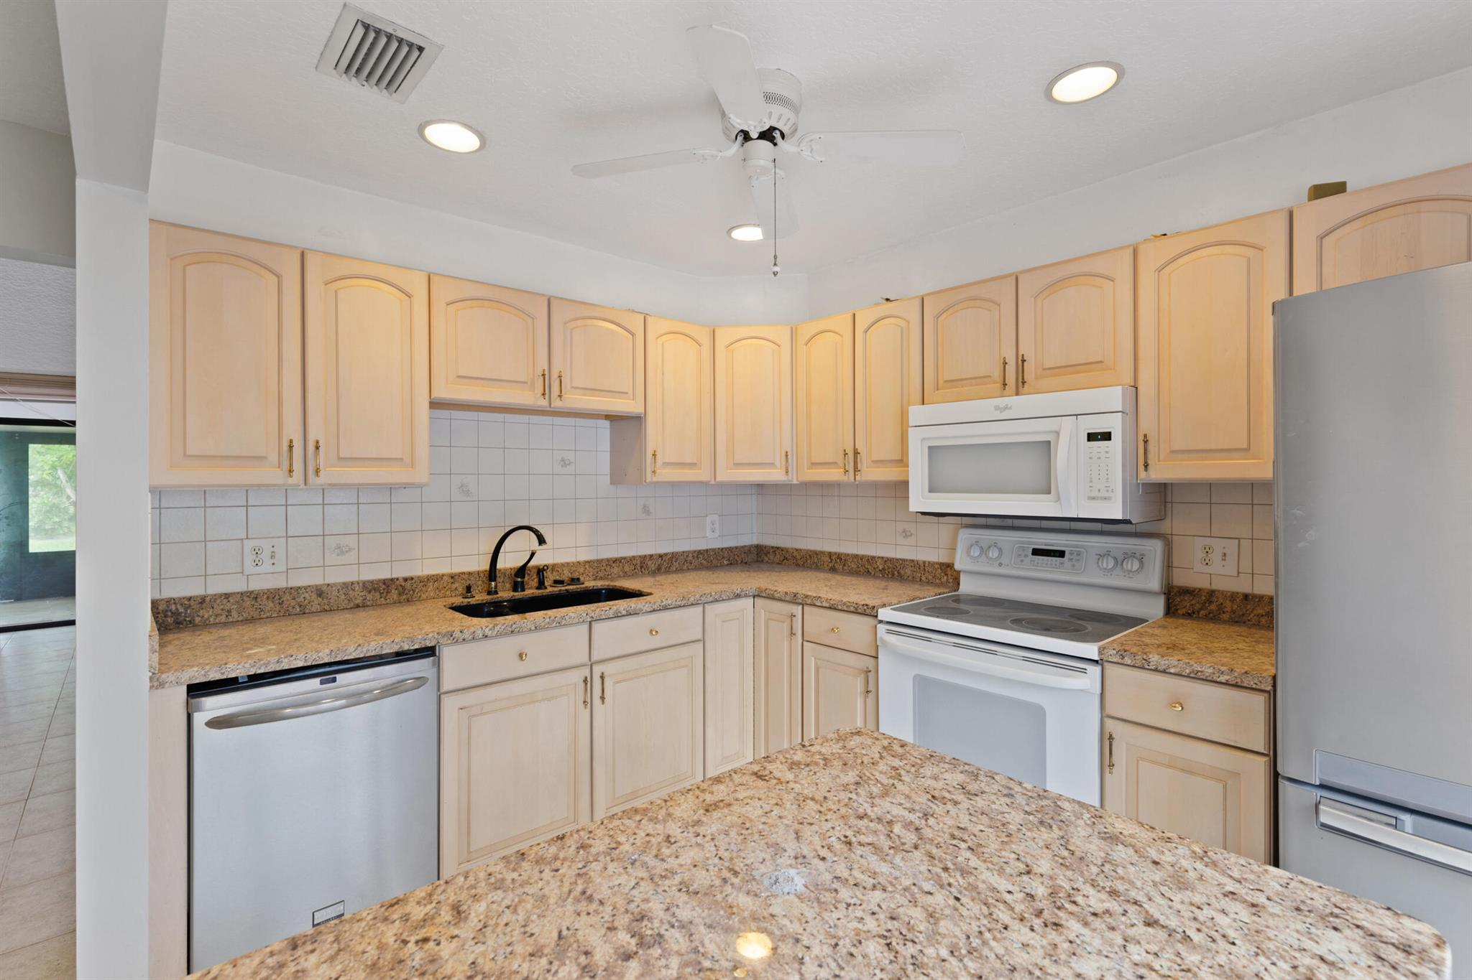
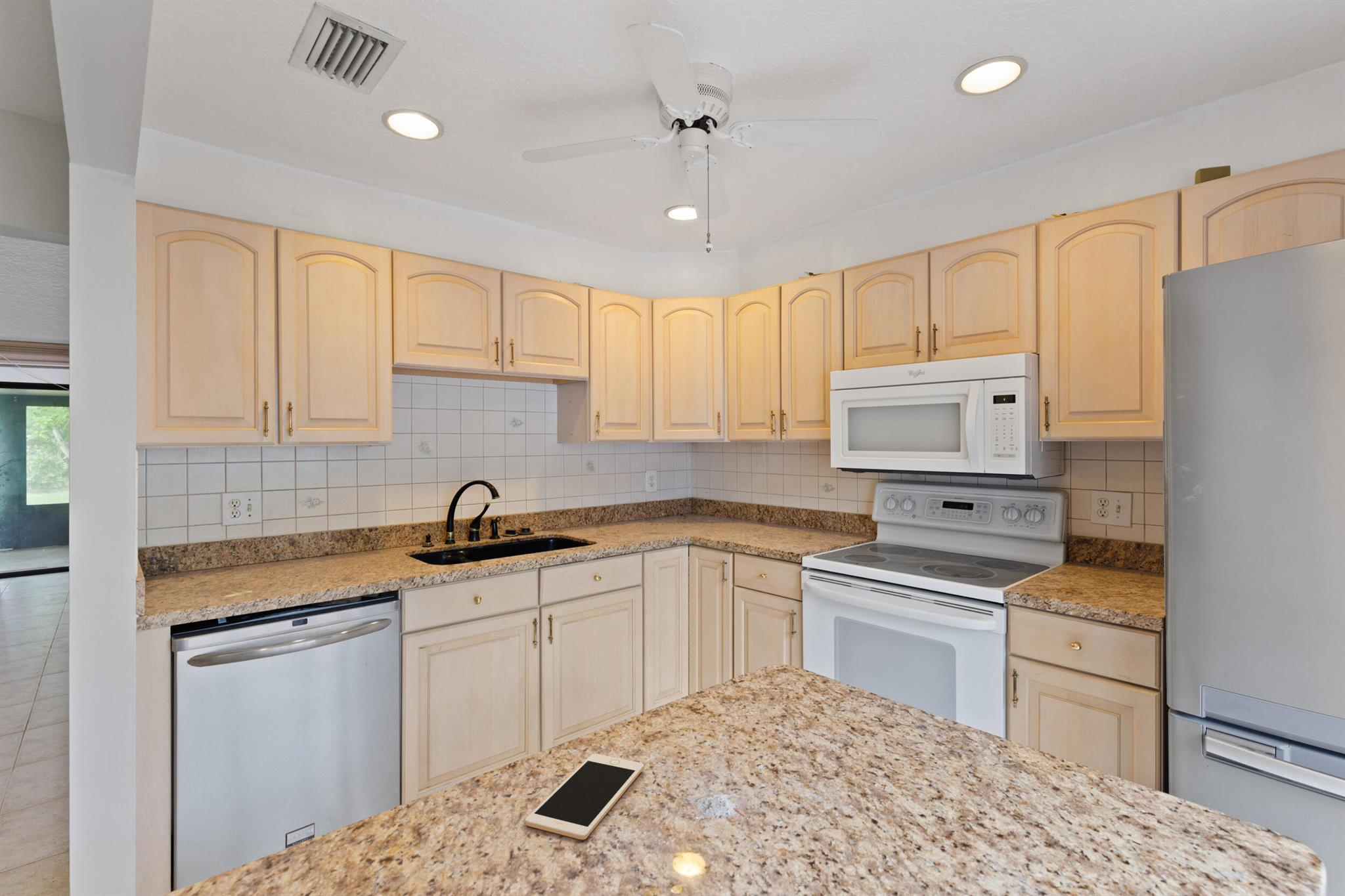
+ cell phone (589, 792)
